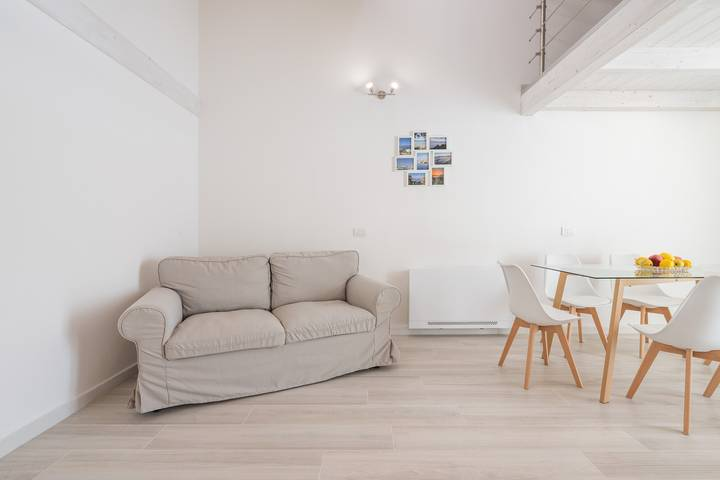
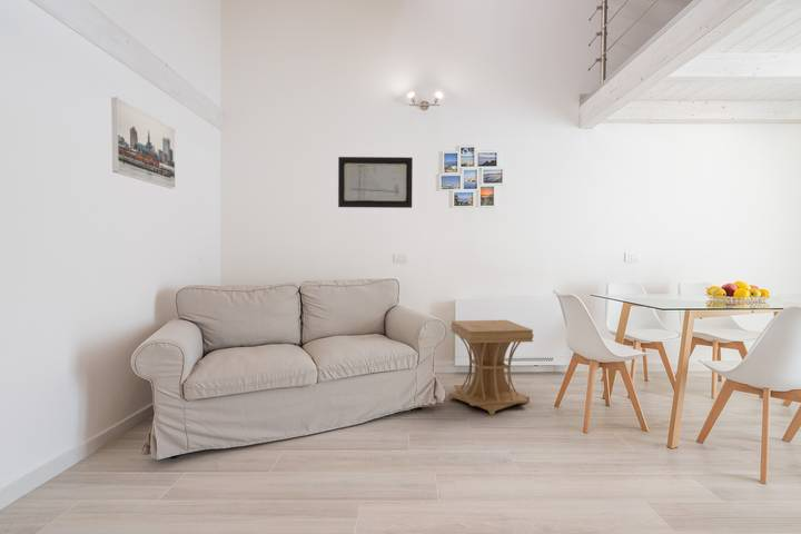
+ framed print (147, 148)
+ wall art (375, 181)
+ side table (488, 363)
